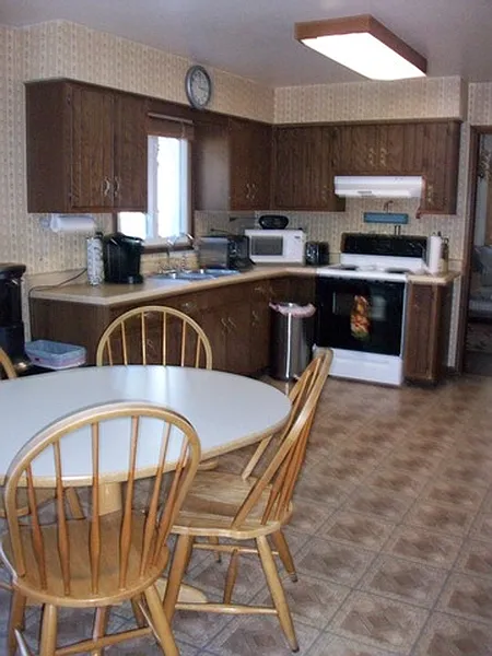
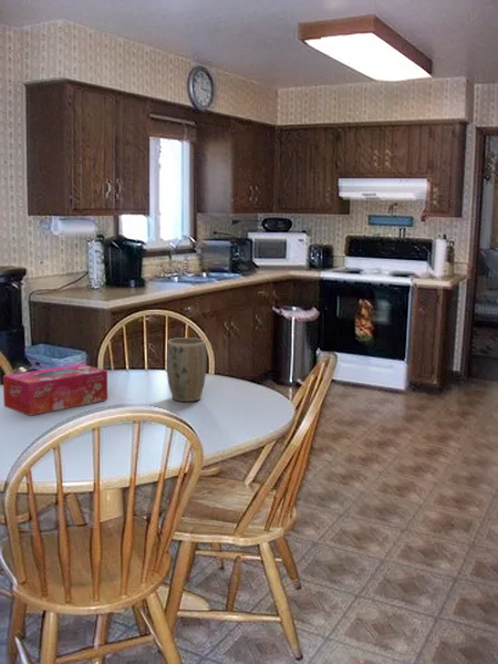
+ plant pot (186, 370)
+ tissue box (56, 387)
